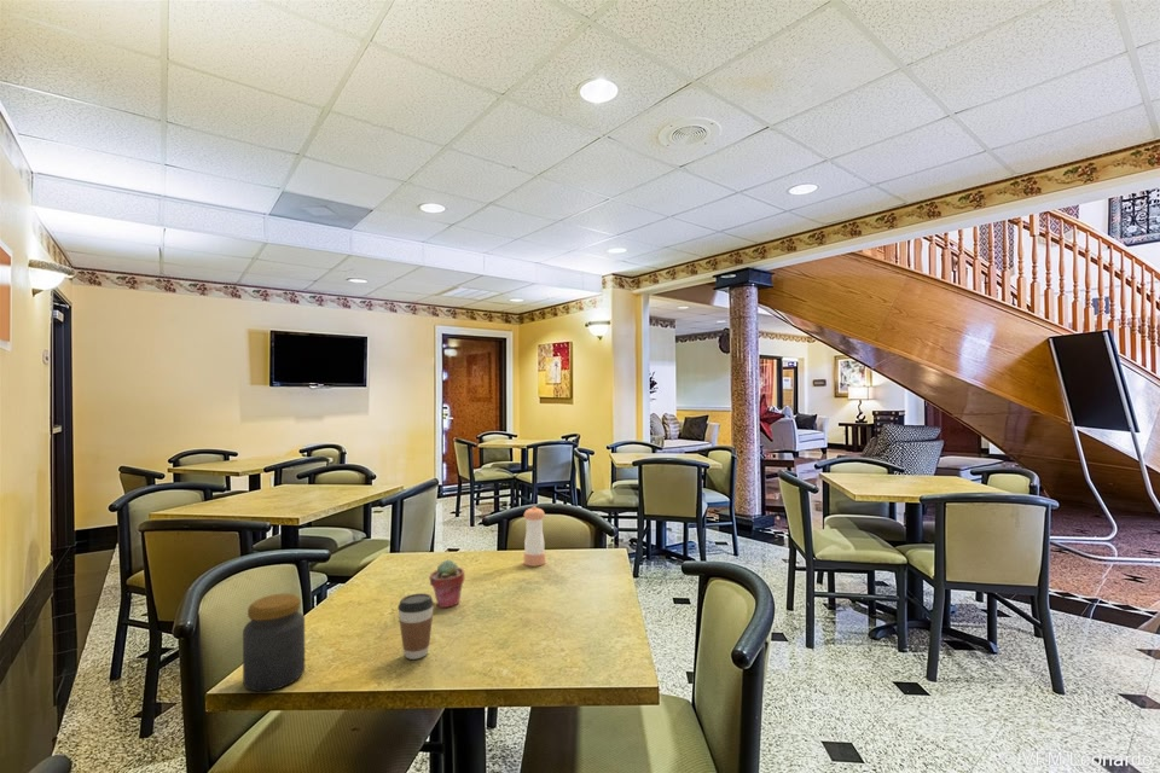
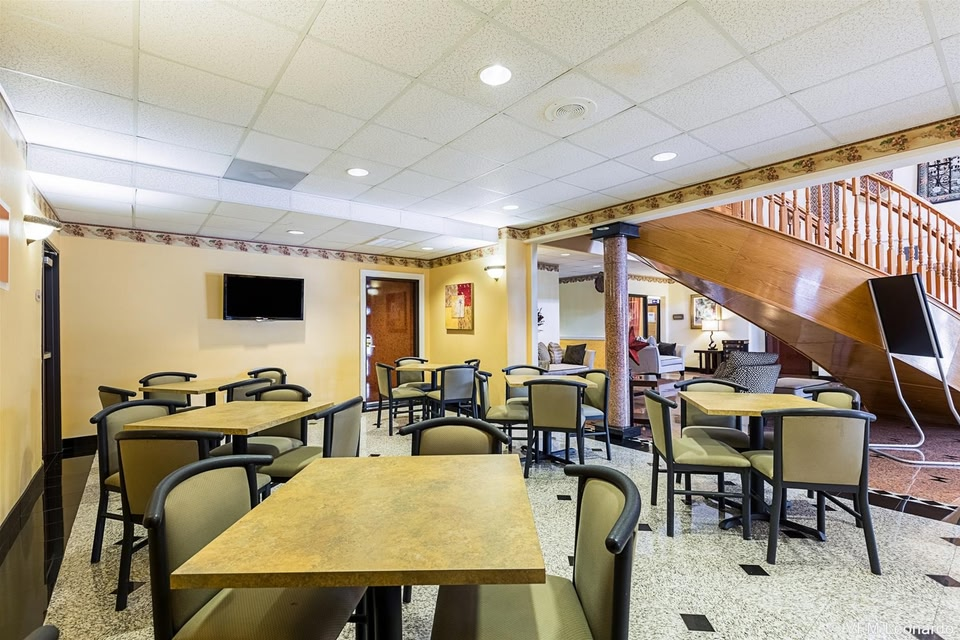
- coffee cup (416, 626)
- pepper shaker (534, 534)
- potted succulent (447, 581)
- jar (274, 639)
